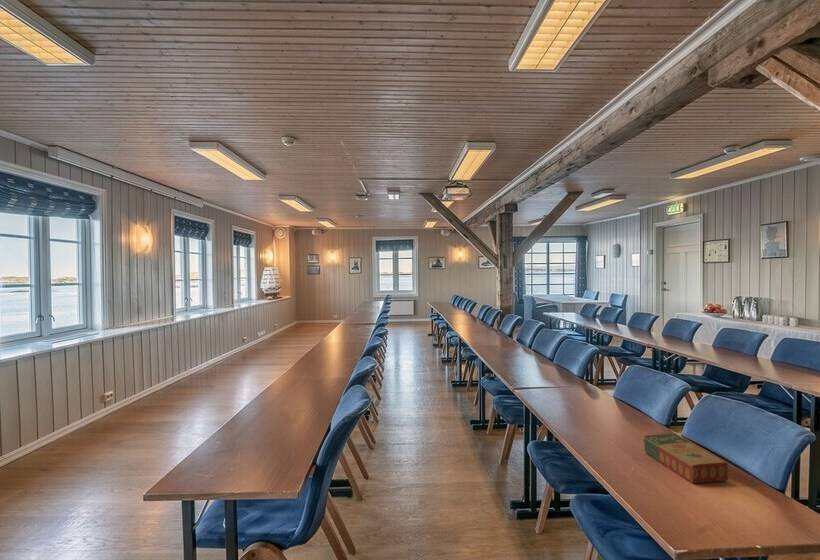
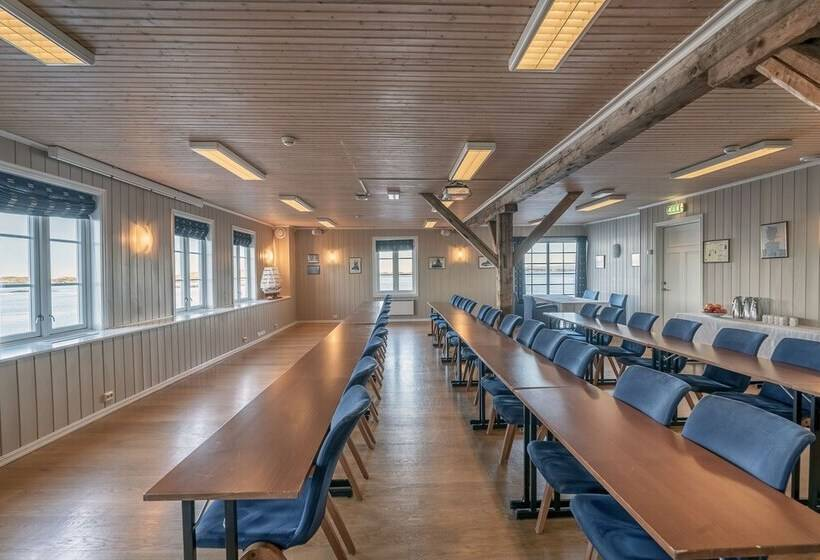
- book (682, 456)
